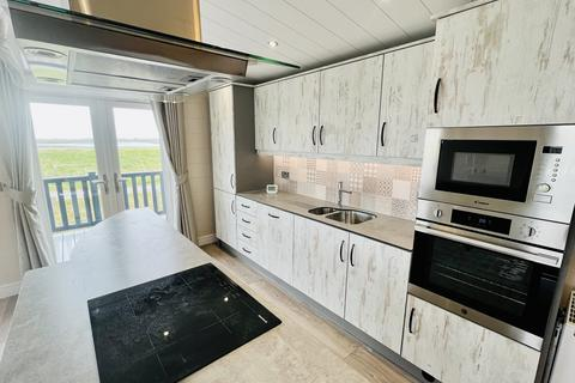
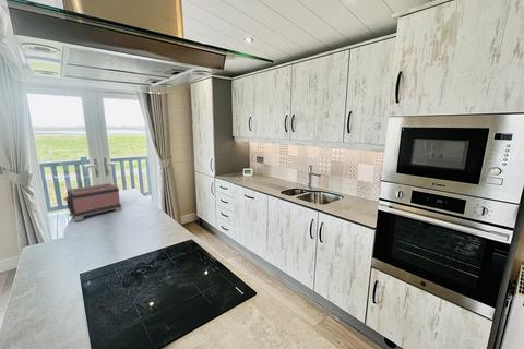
+ toaster (93, 201)
